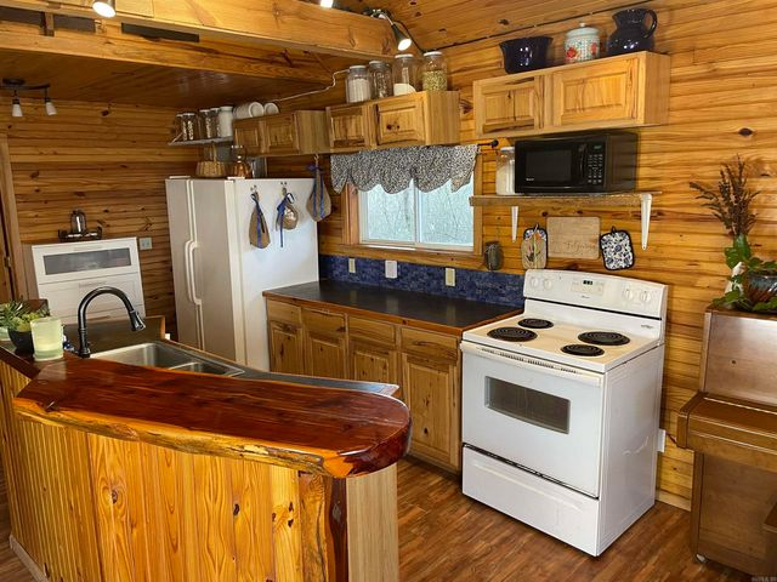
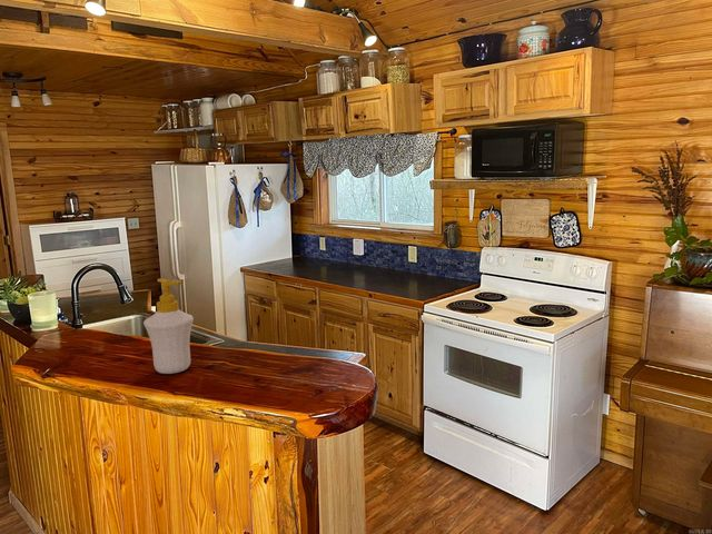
+ soap bottle (169, 325)
